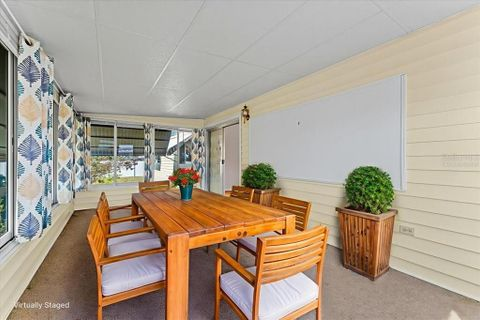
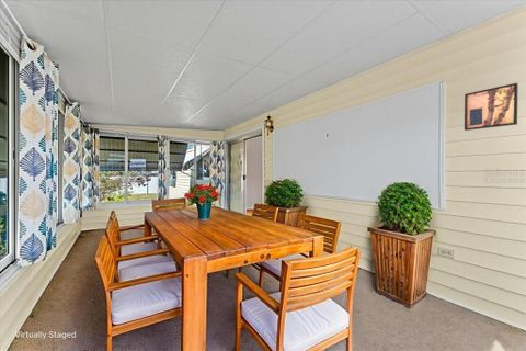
+ wall art (489, 107)
